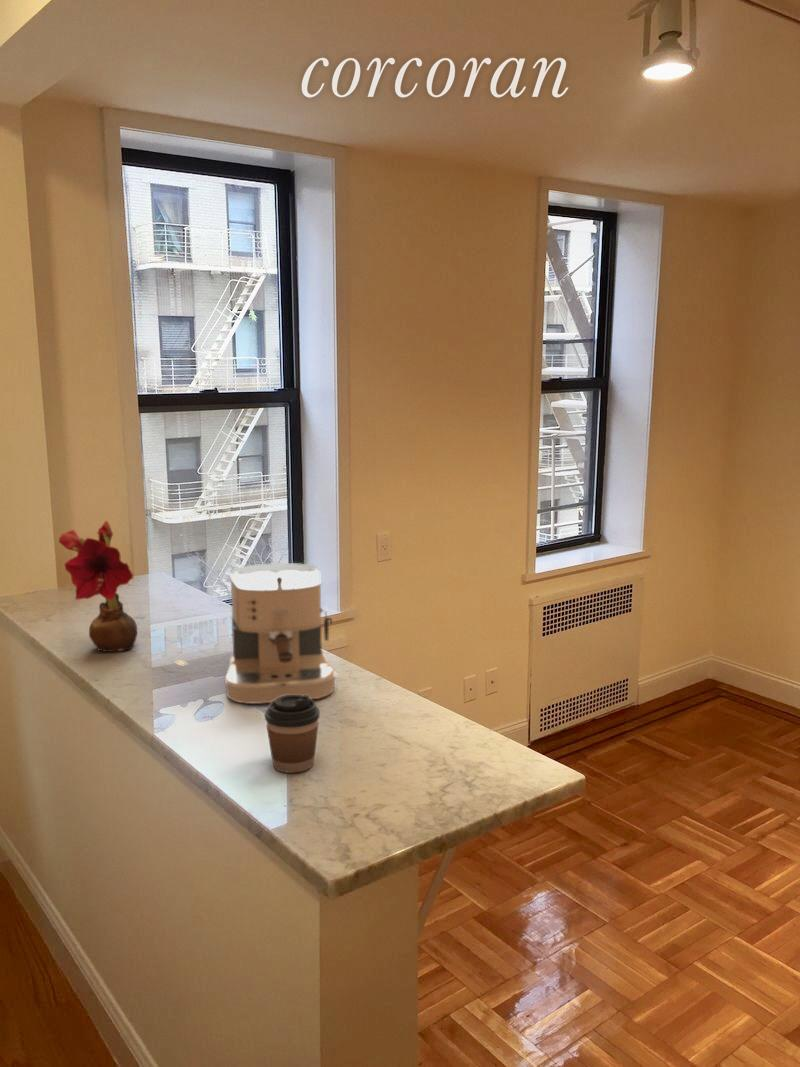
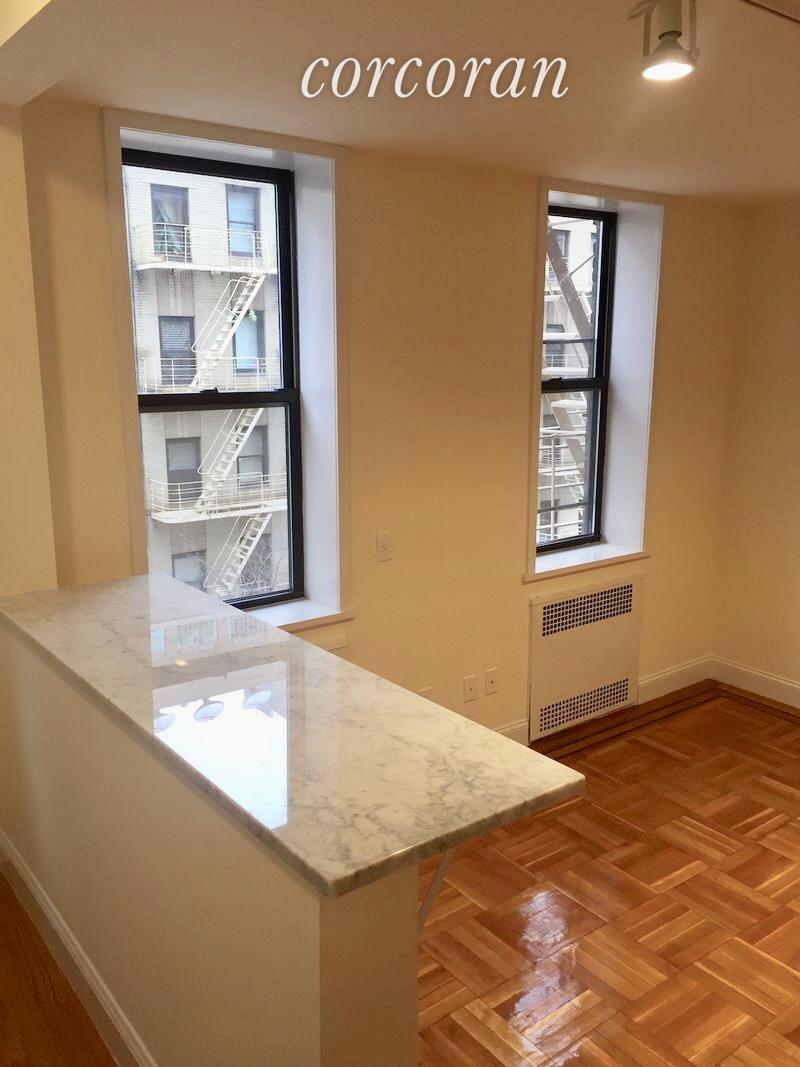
- coffee cup (292, 730)
- flower (101, 589)
- coffee maker (279, 629)
